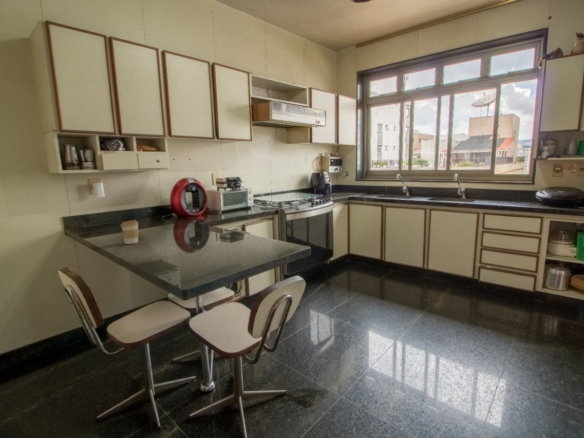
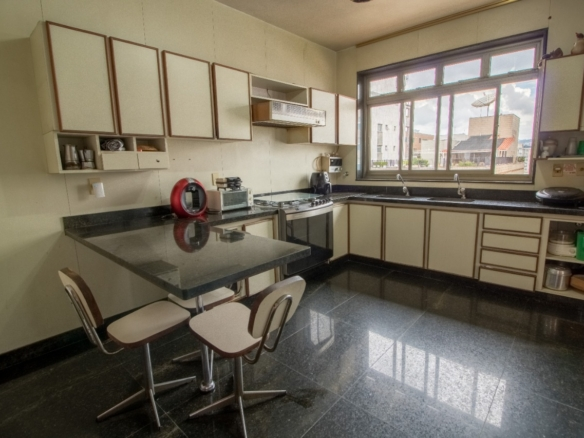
- coffee cup (130, 231)
